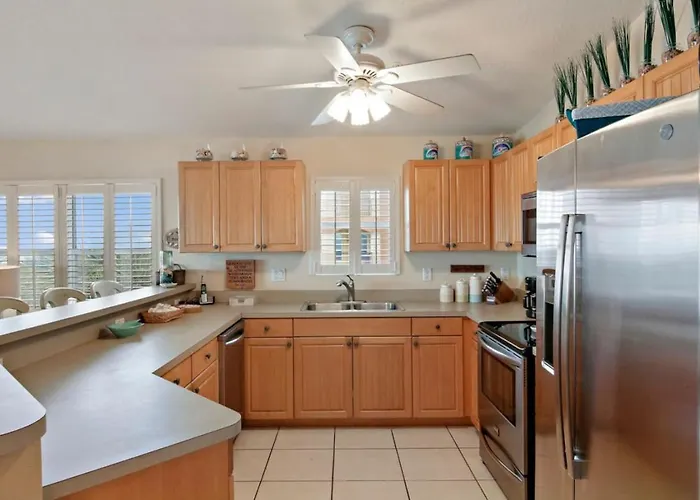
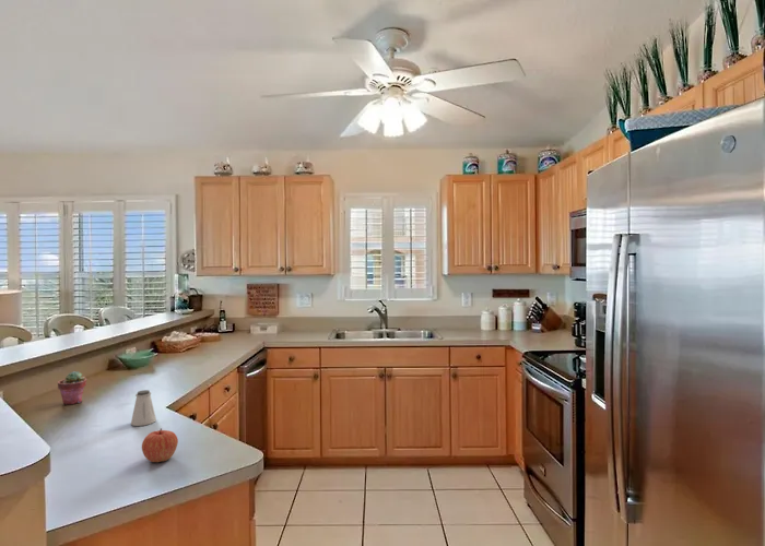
+ potted succulent (72, 387)
+ saltshaker (143, 406)
+ apple (160, 443)
